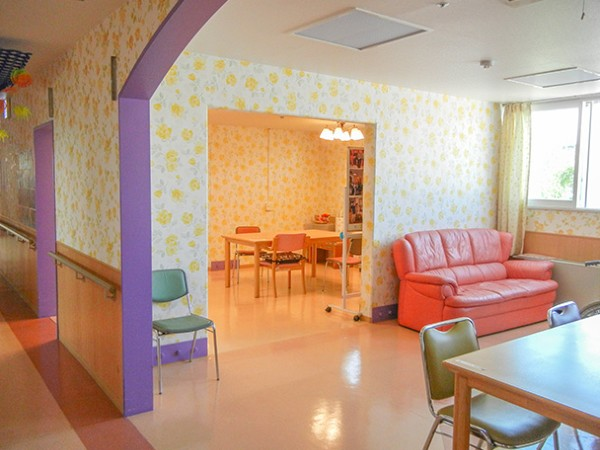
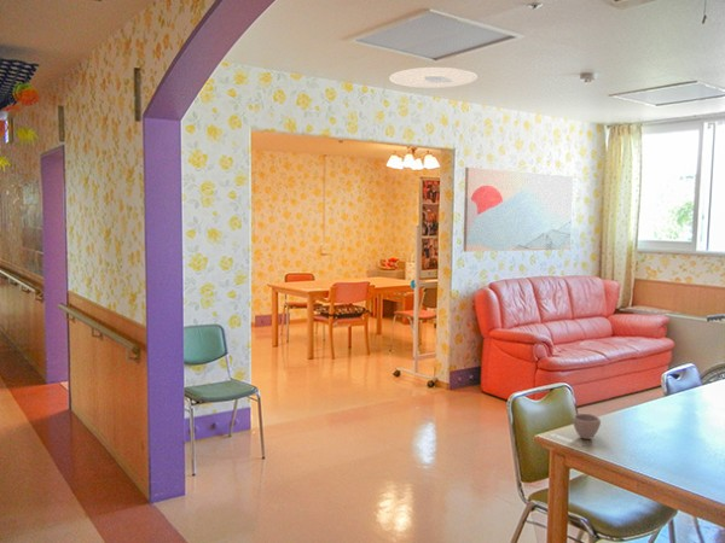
+ ceiling light (433, 74)
+ cup (586, 426)
+ wall art (521, 211)
